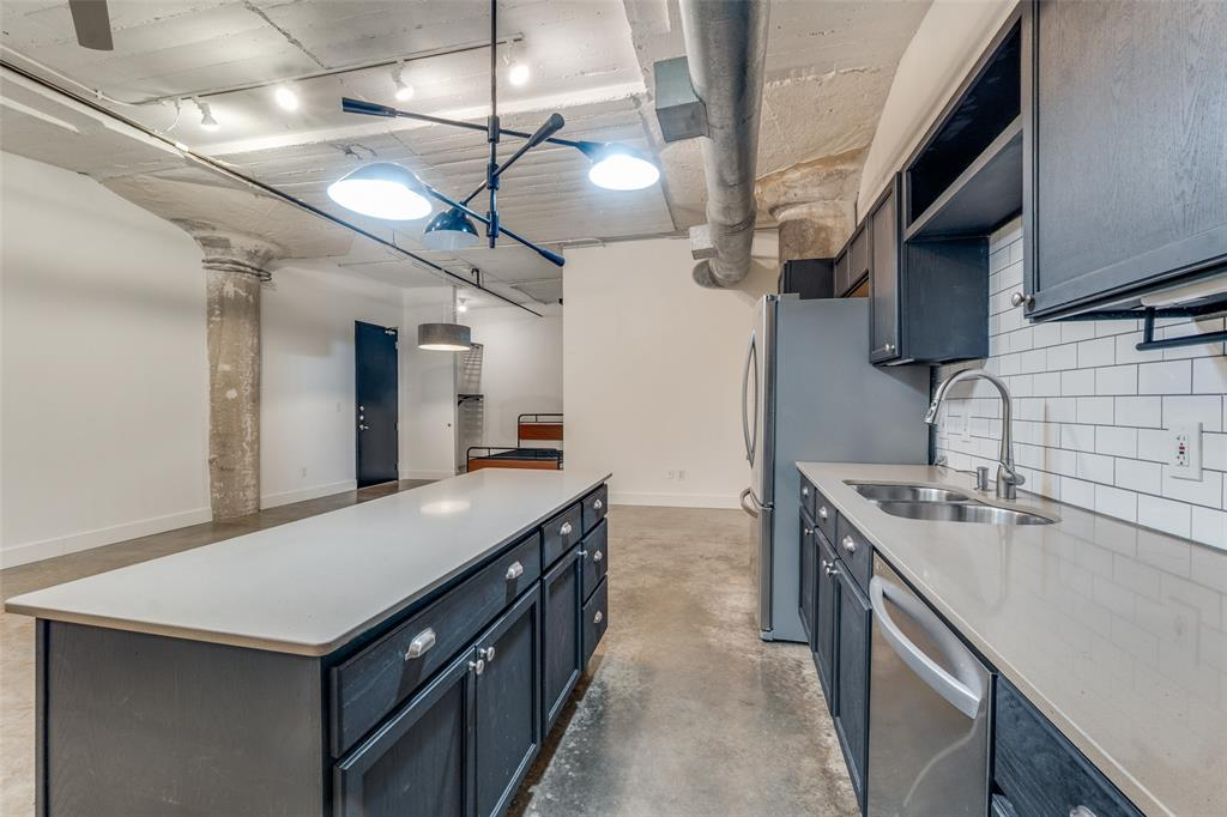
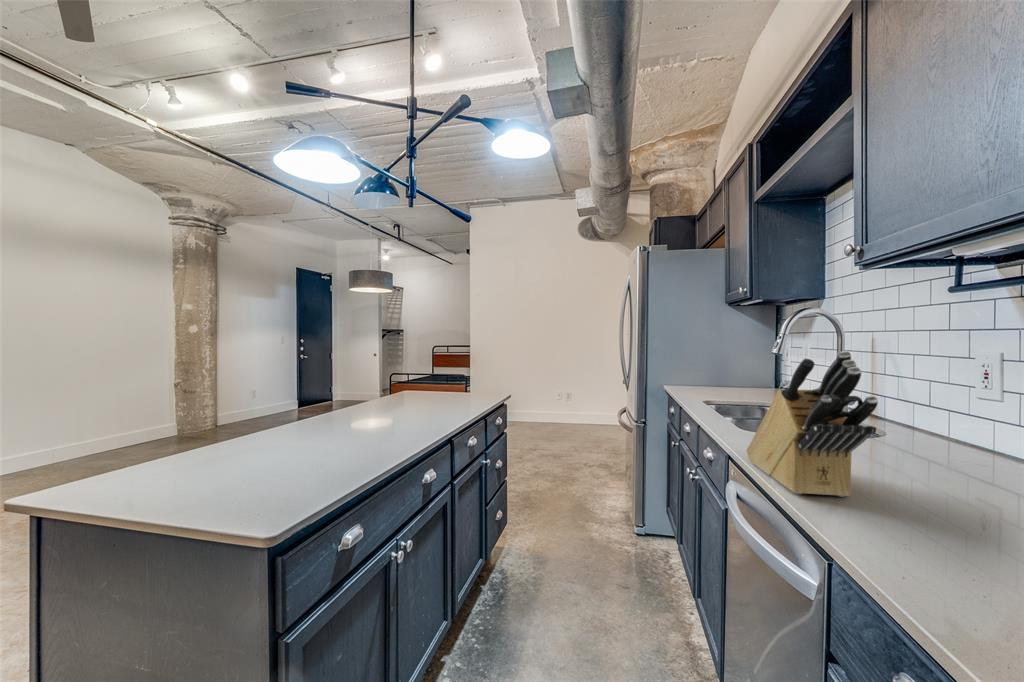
+ knife block (802, 416)
